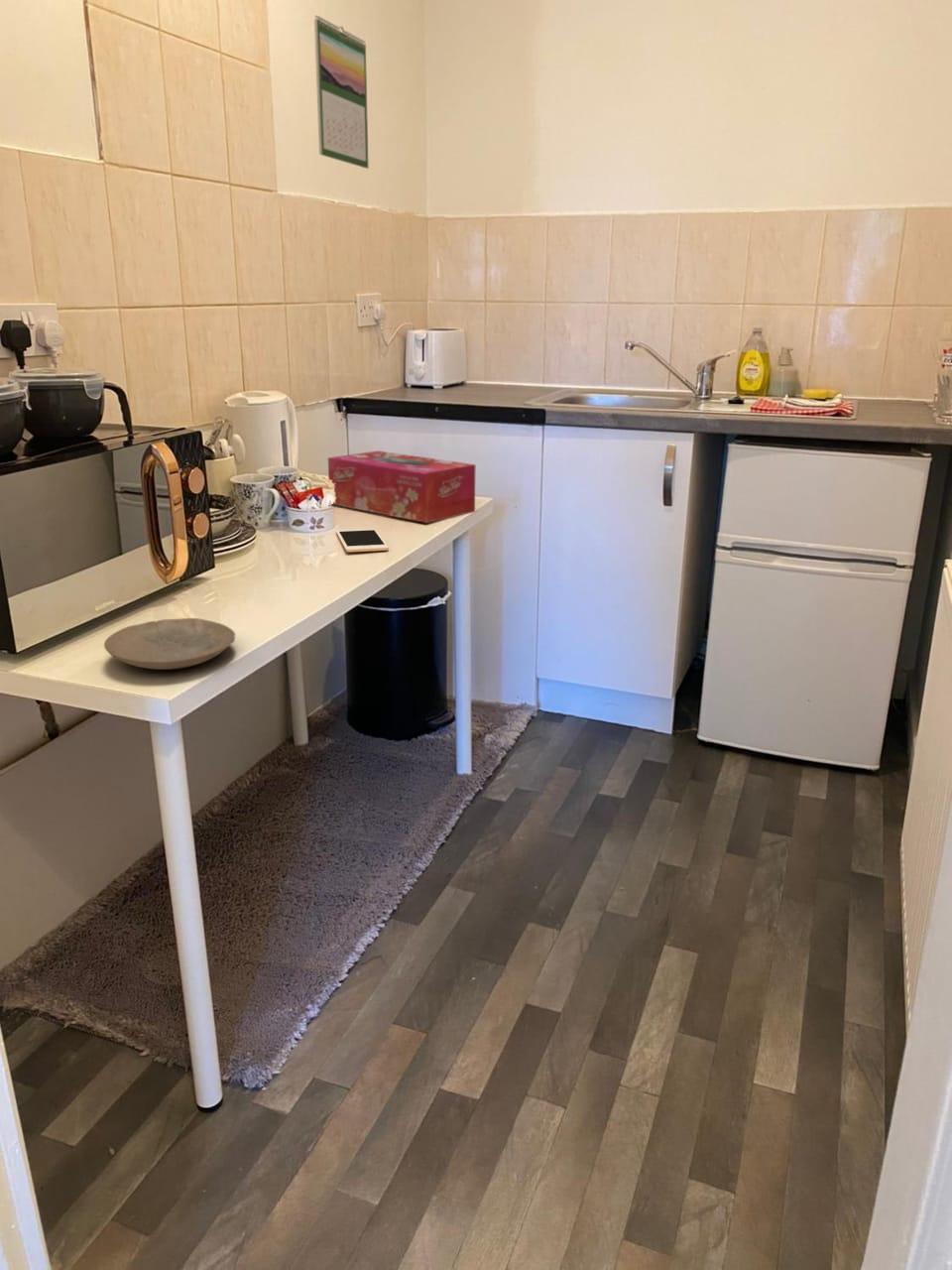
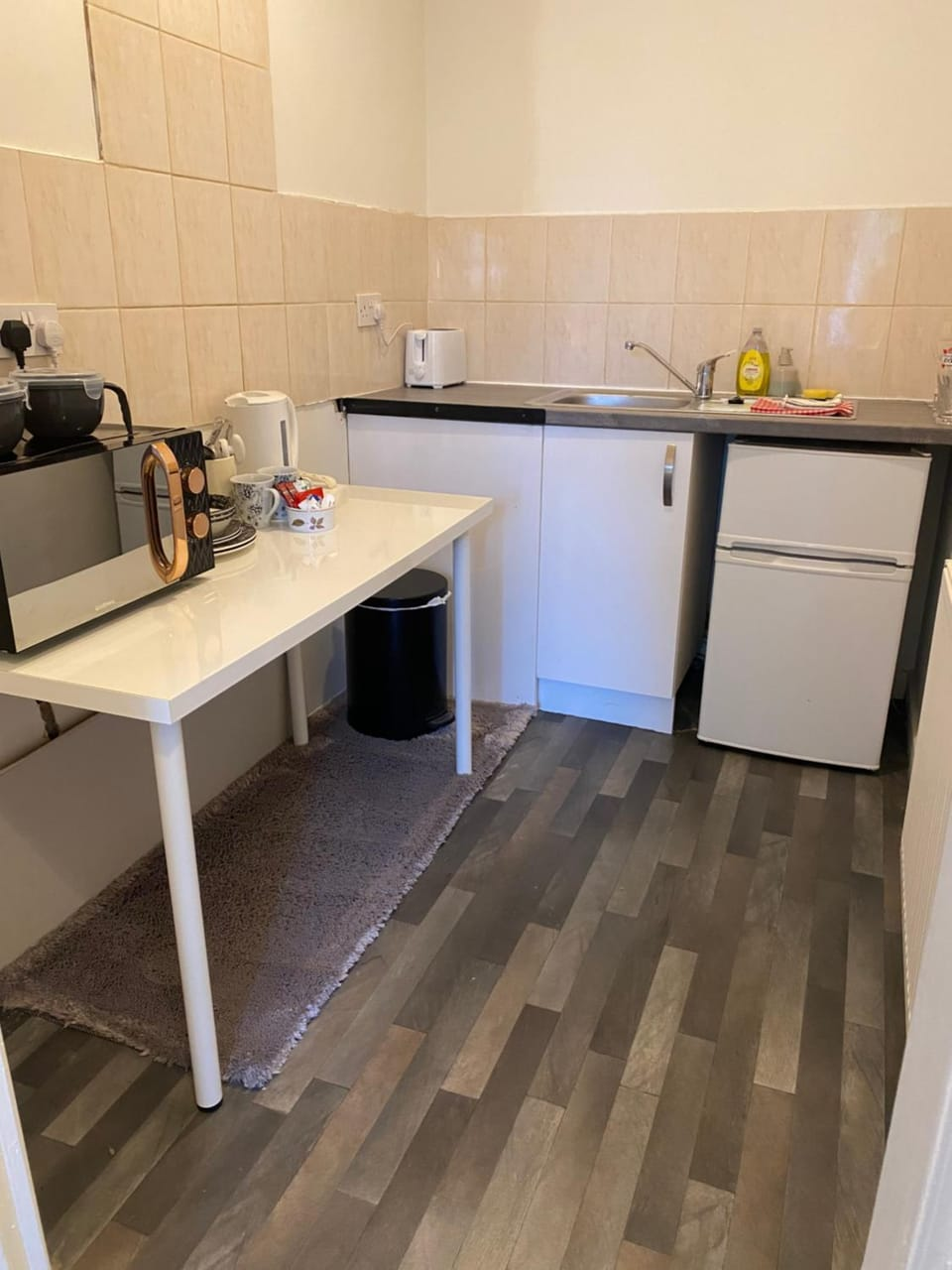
- tissue box (401, 484)
- plate (172, 647)
- cell phone (361, 540)
- calendar (342, 95)
